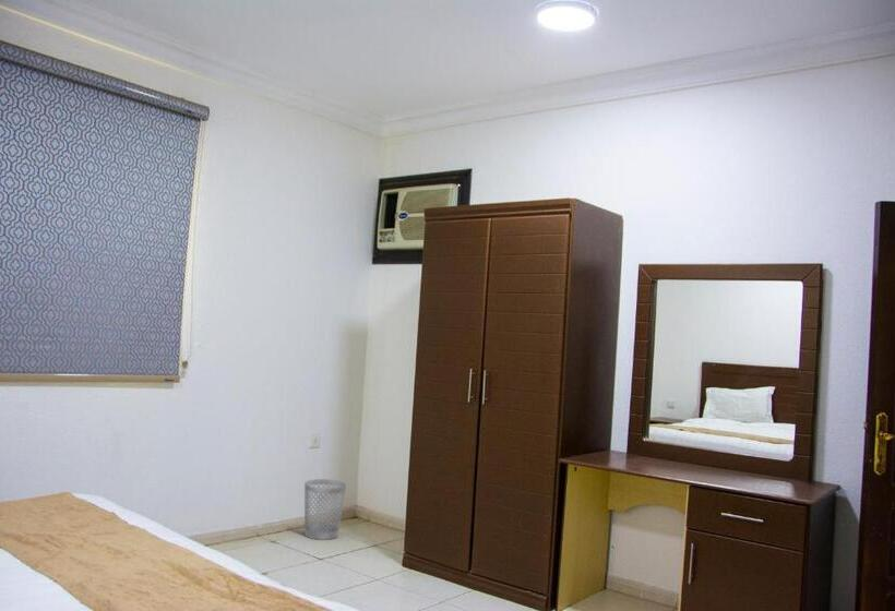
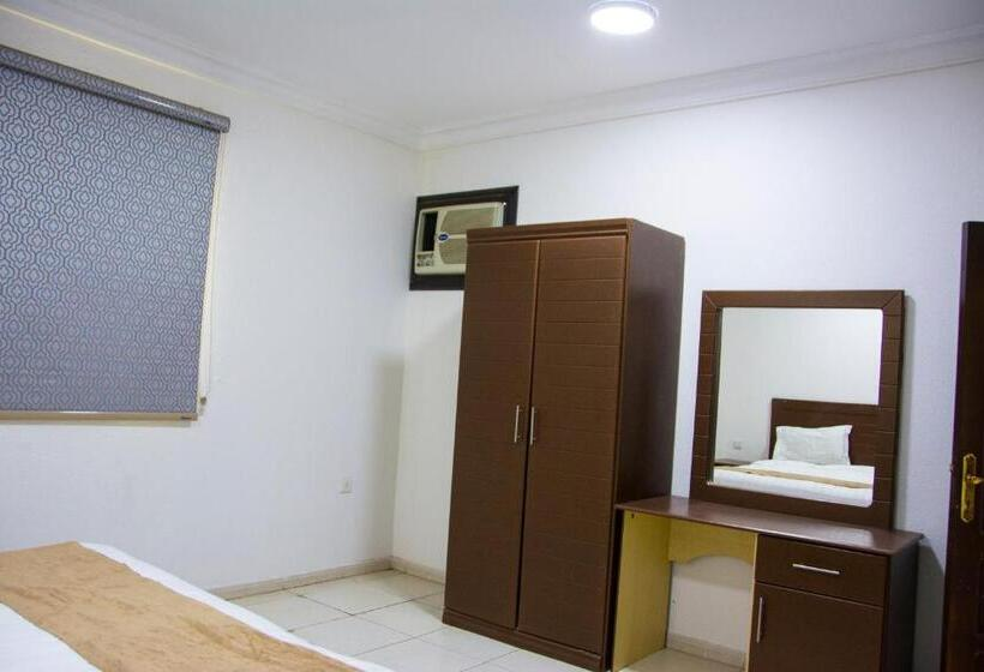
- wastebasket (323, 508)
